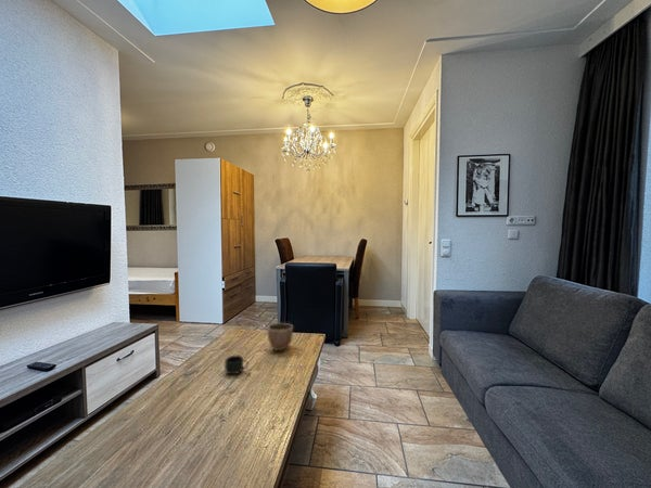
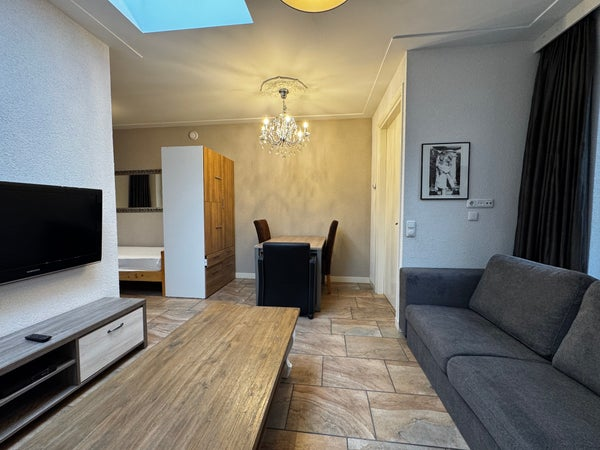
- decorative bowl (280, 337)
- mug (237, 365)
